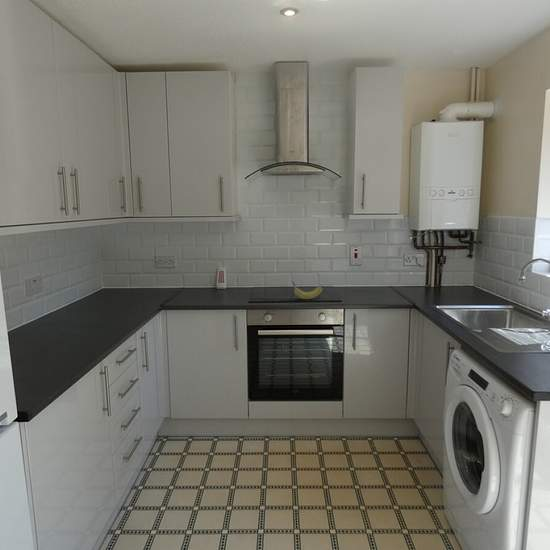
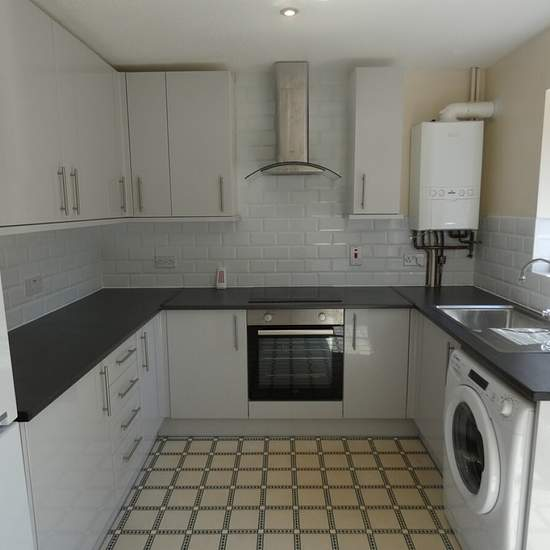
- fruit (307, 292)
